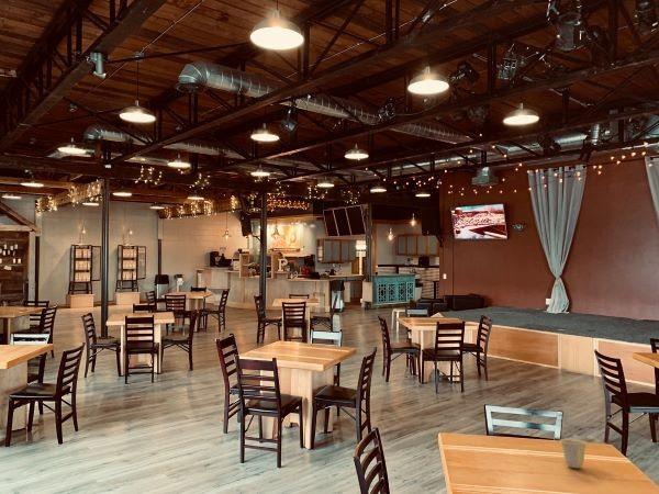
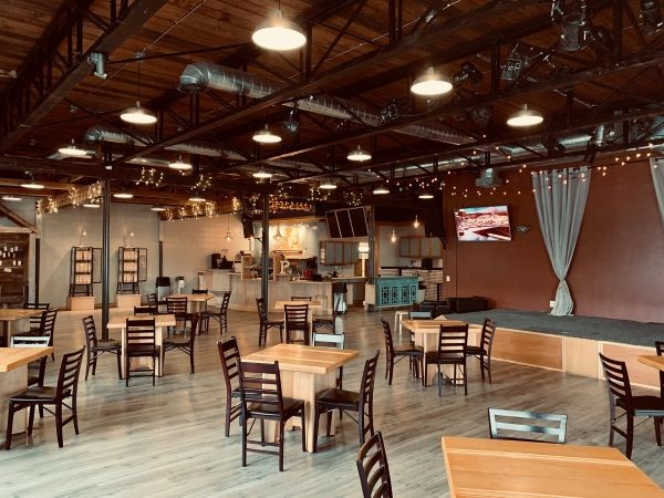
- cup (573, 452)
